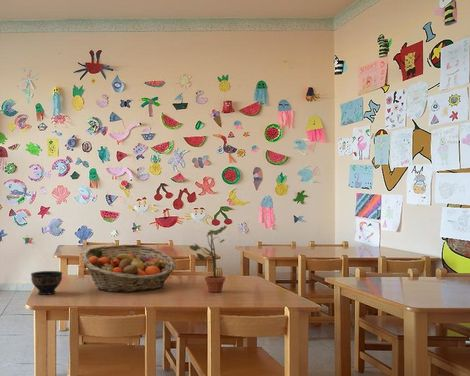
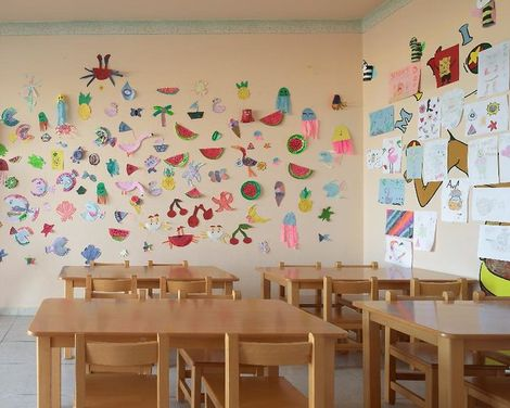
- potted plant (215, 257)
- fruit basket (129, 267)
- bowl (46, 283)
